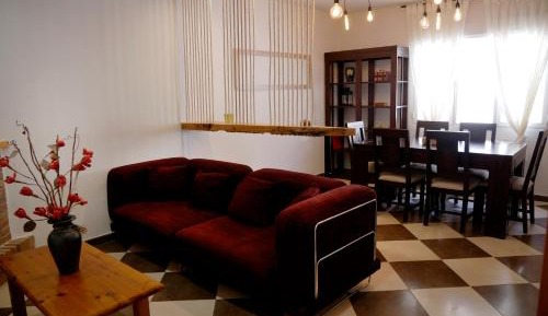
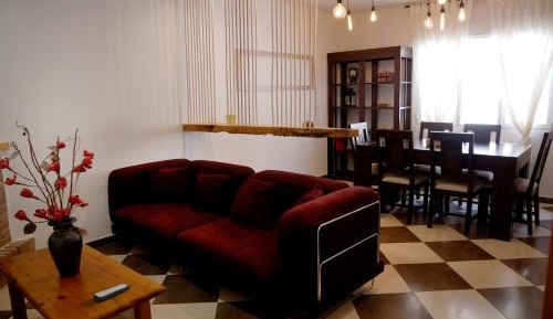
+ remote control (112, 291)
